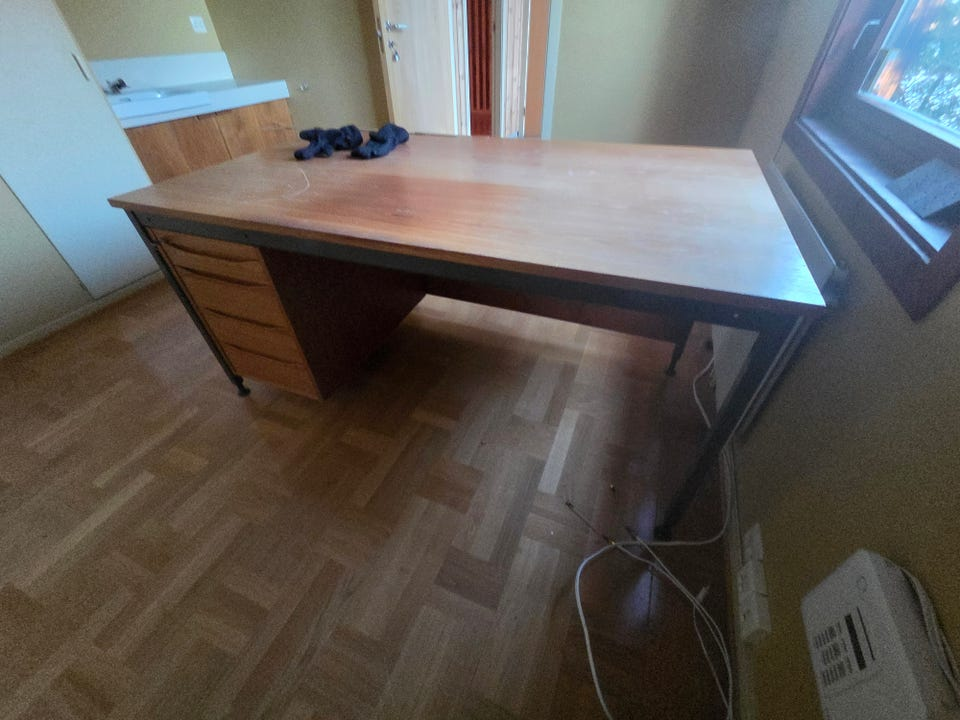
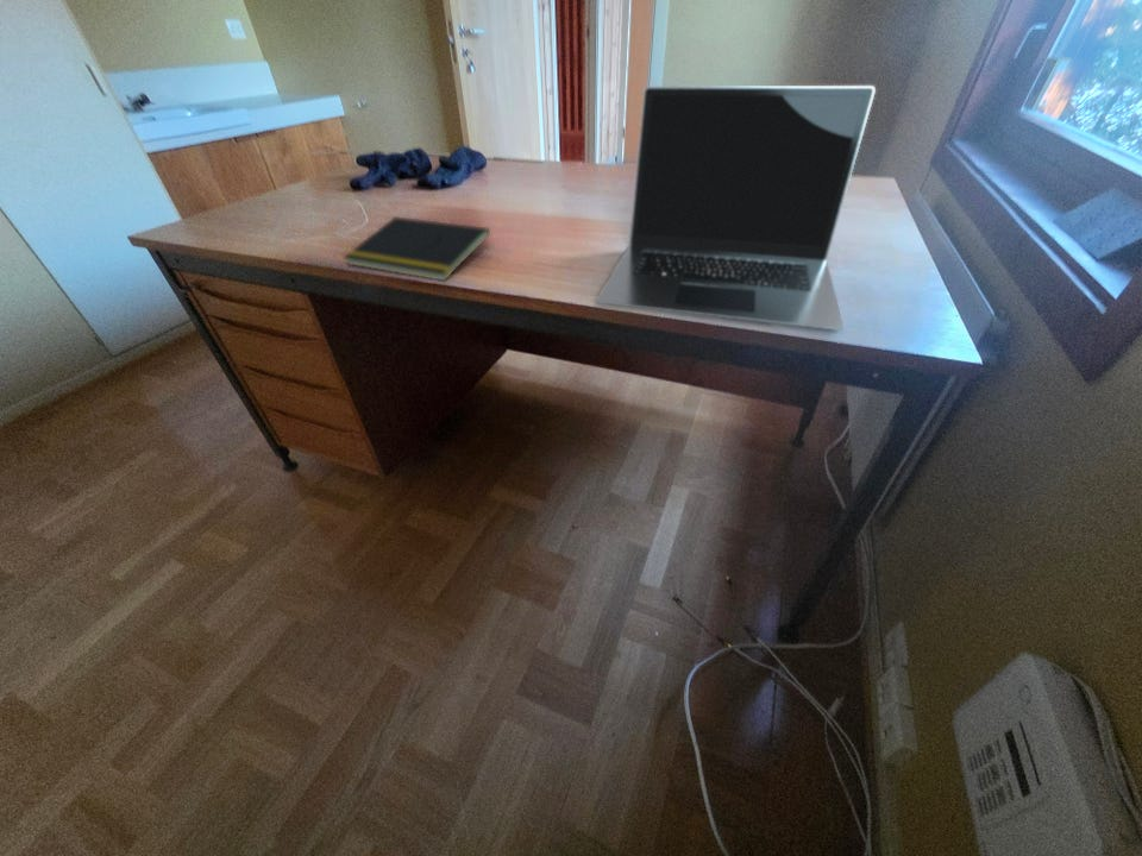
+ laptop (733, 196)
+ notepad (418, 245)
